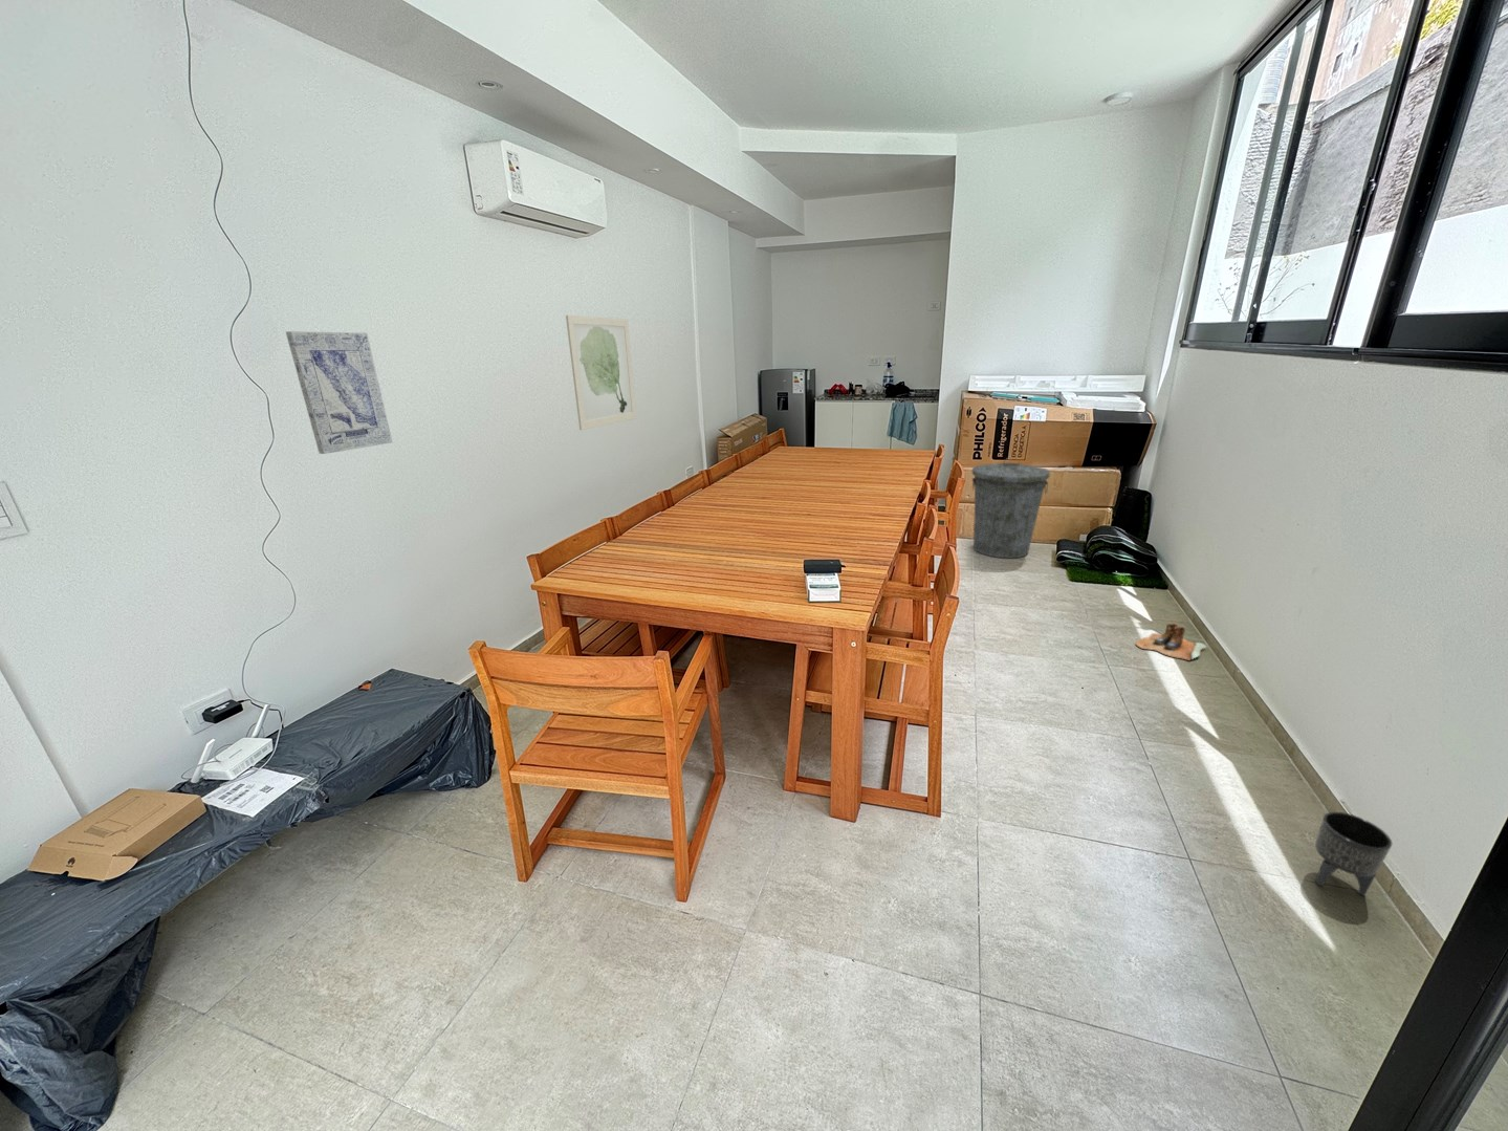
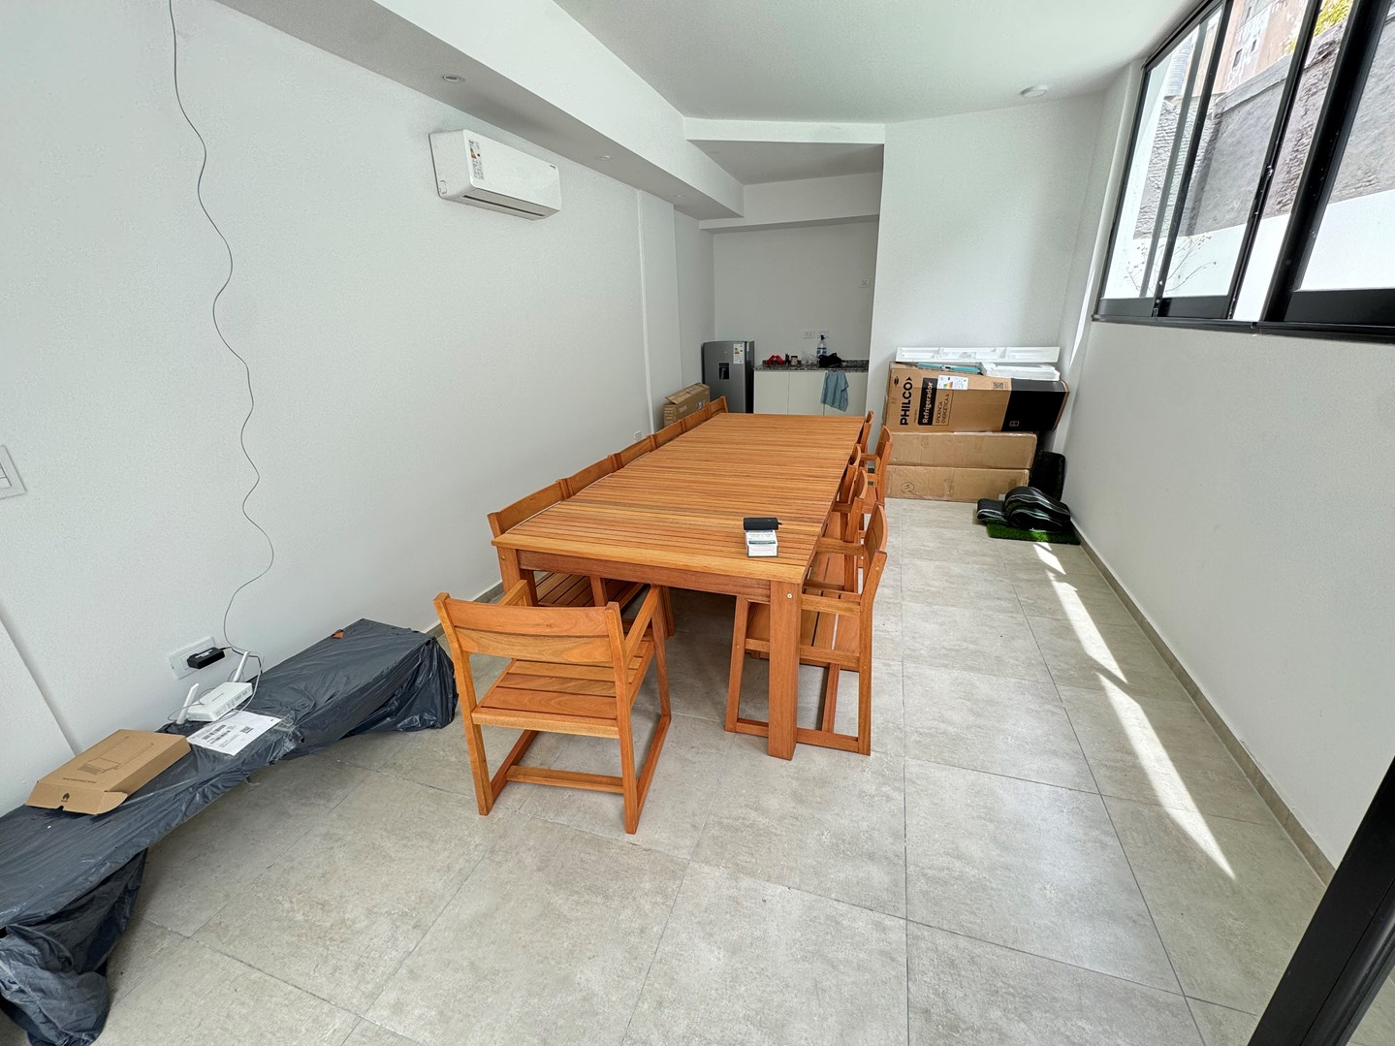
- wall art (343, 391)
- boots (1172, 637)
- wall art (604, 372)
- trash can (1005, 504)
- planter (1345, 855)
